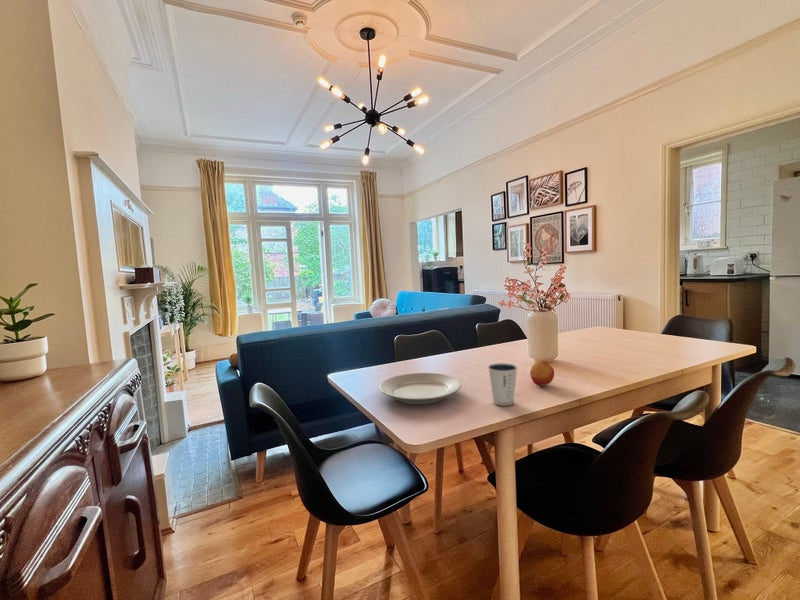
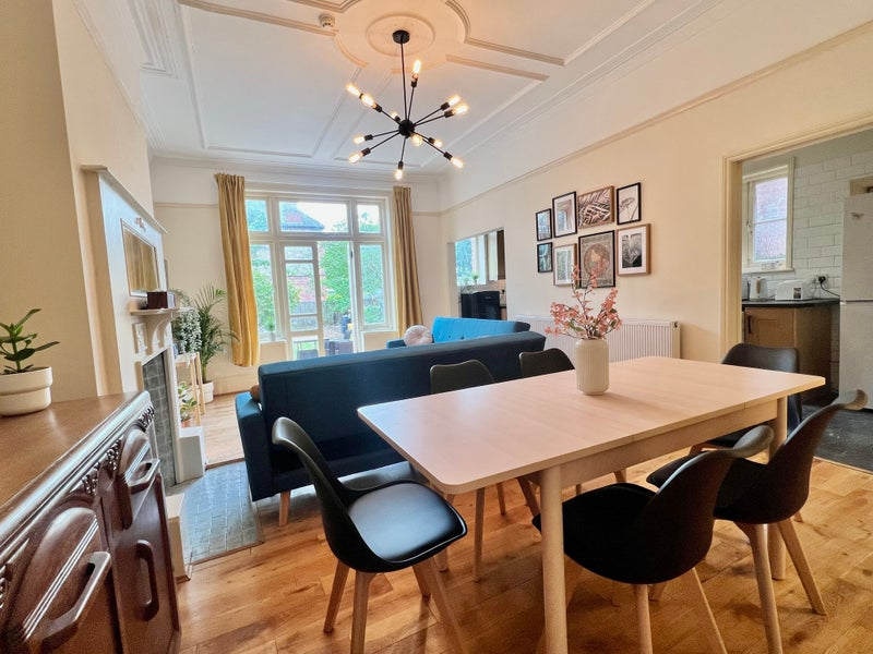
- dixie cup (502, 384)
- fruit (542, 373)
- plate (420, 389)
